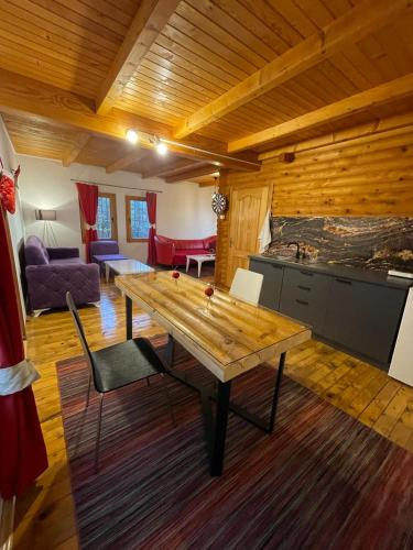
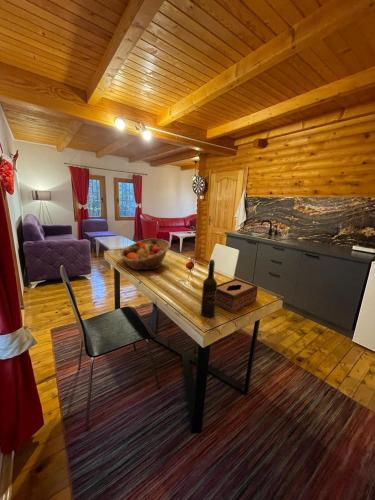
+ fruit basket (145, 252)
+ wine bottle (209, 287)
+ tissue box (234, 294)
